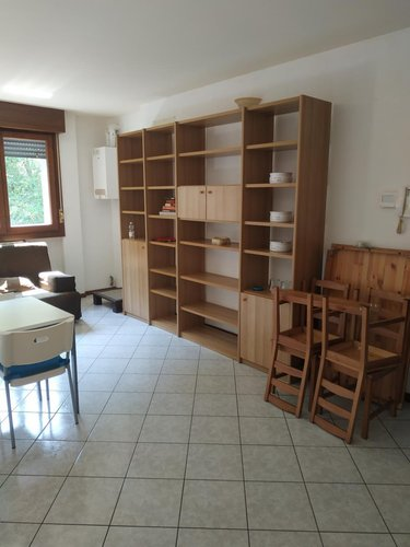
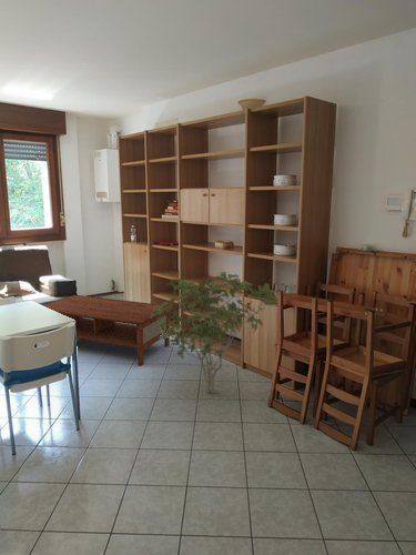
+ coffee table (104, 326)
+ shrub (213, 334)
